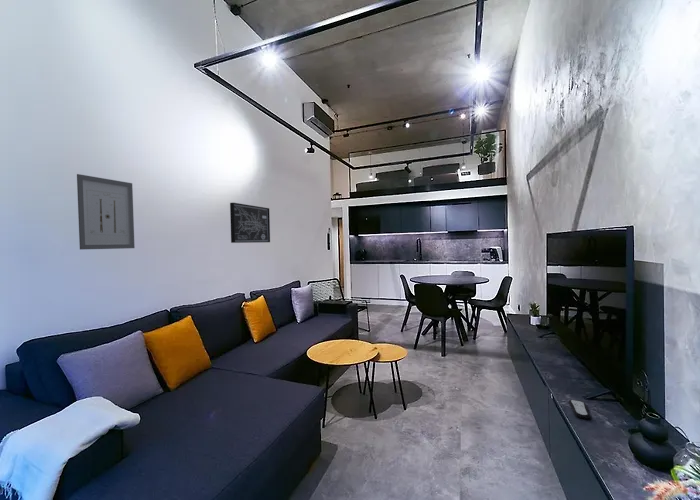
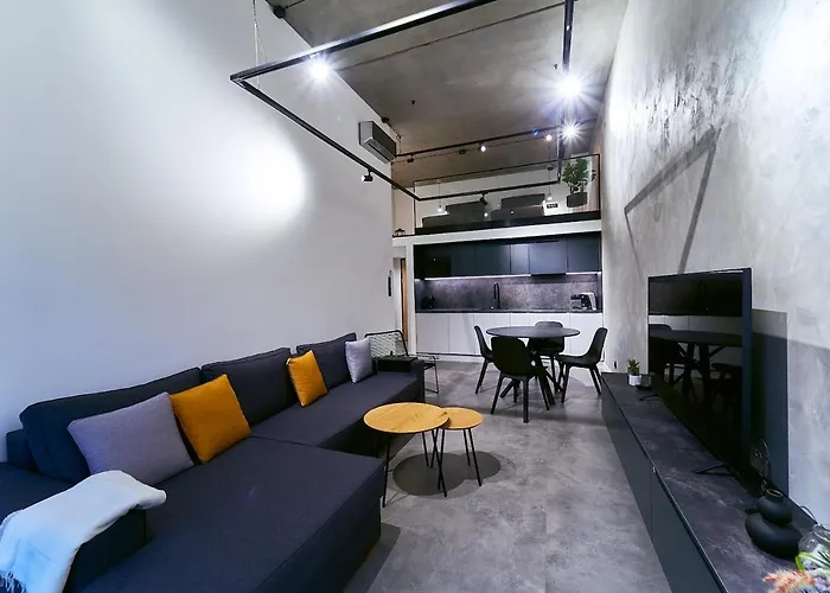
- wall art (251, 224)
- wall art (107, 214)
- remote control (579, 408)
